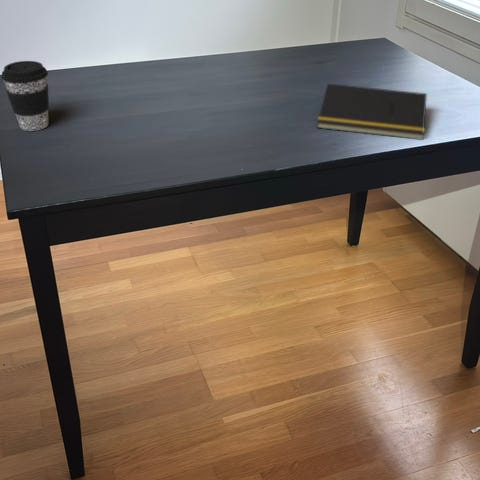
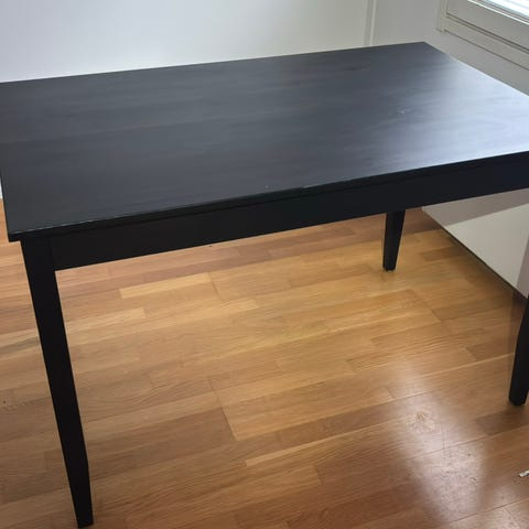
- coffee cup (29, 96)
- notepad (372, 110)
